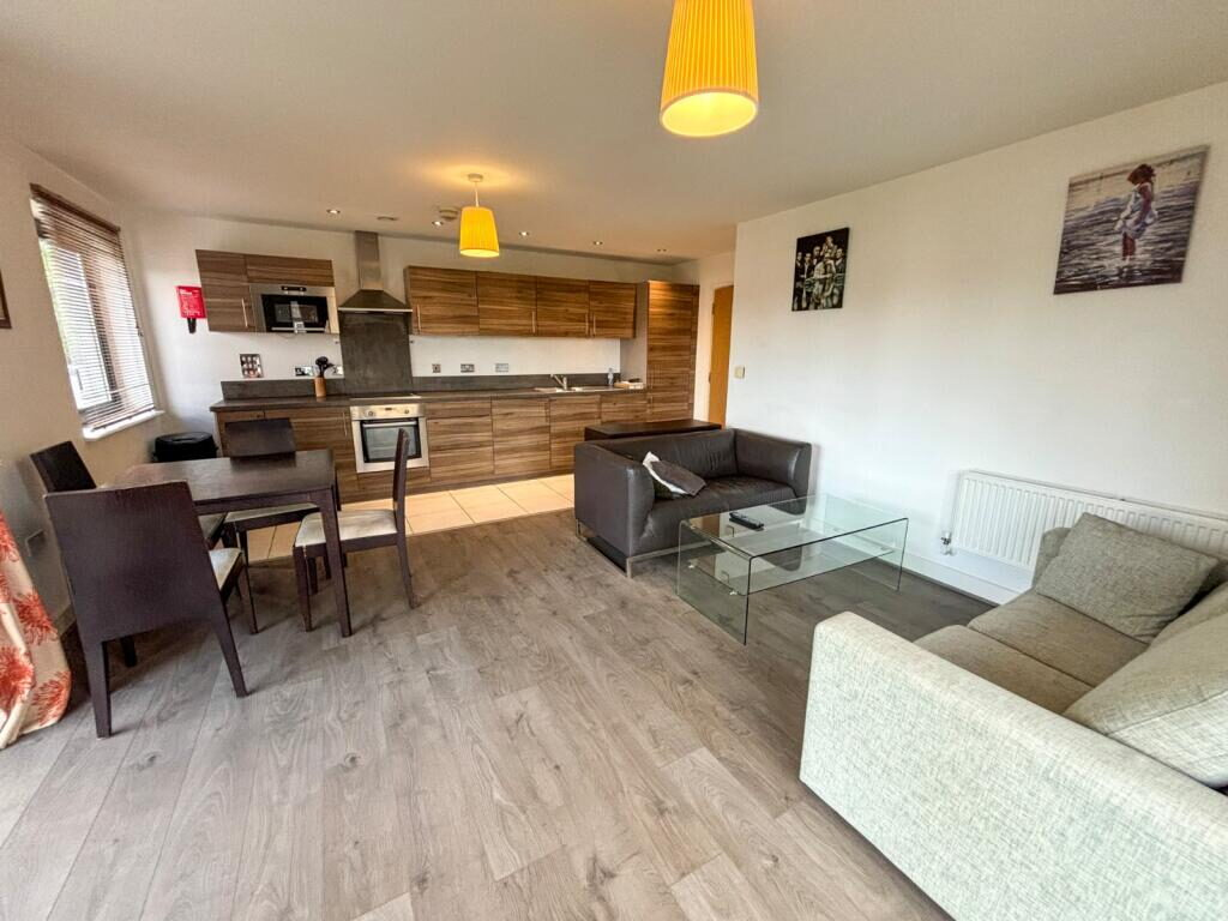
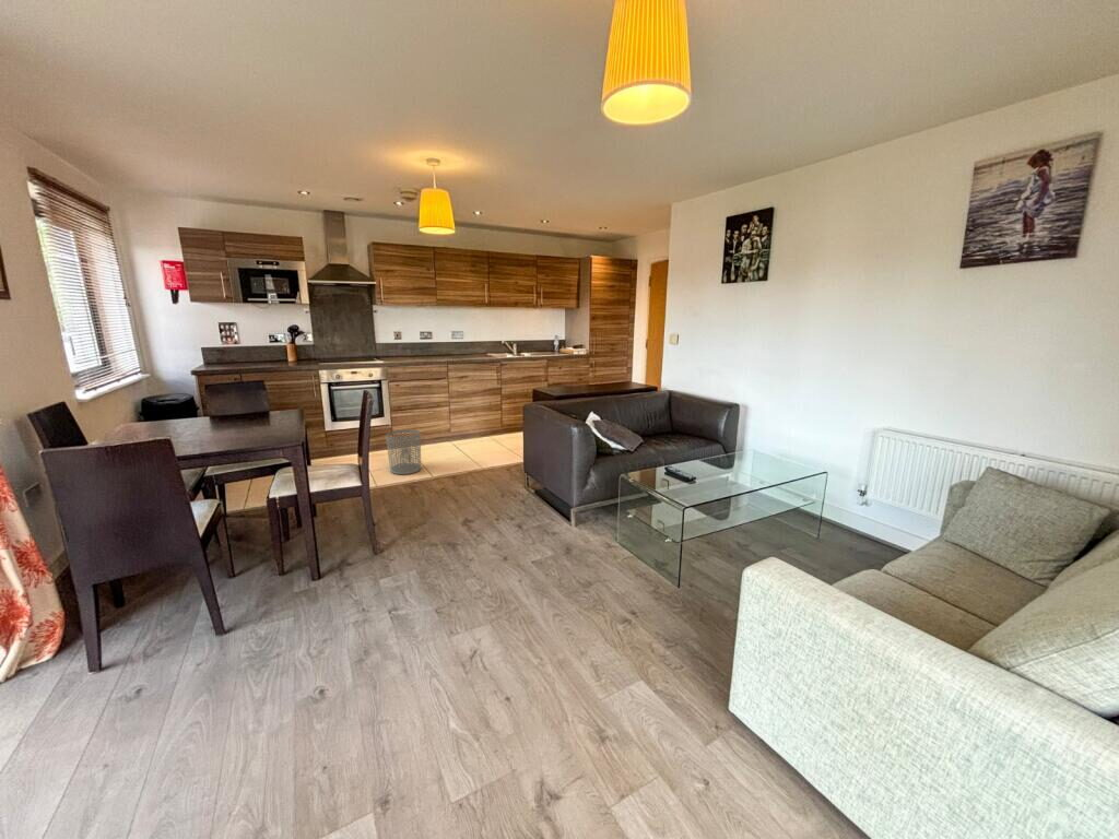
+ waste bin (404, 451)
